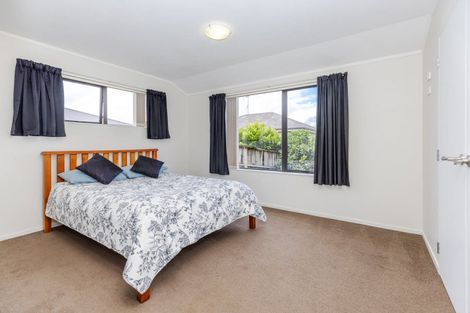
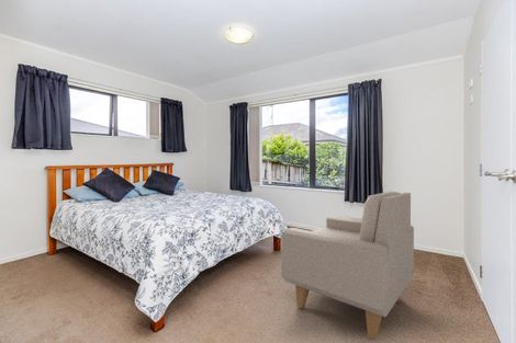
+ armchair (347, 247)
